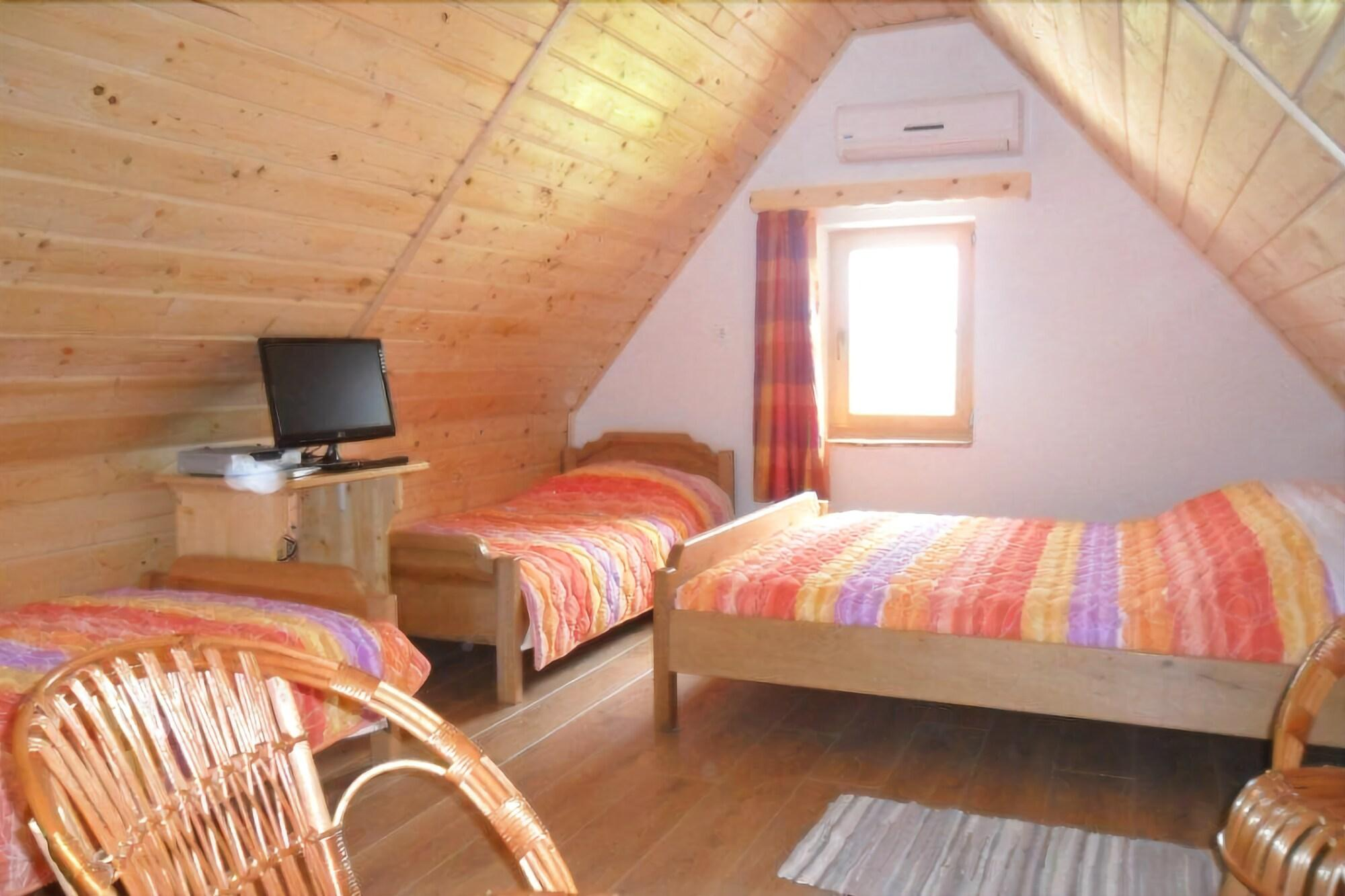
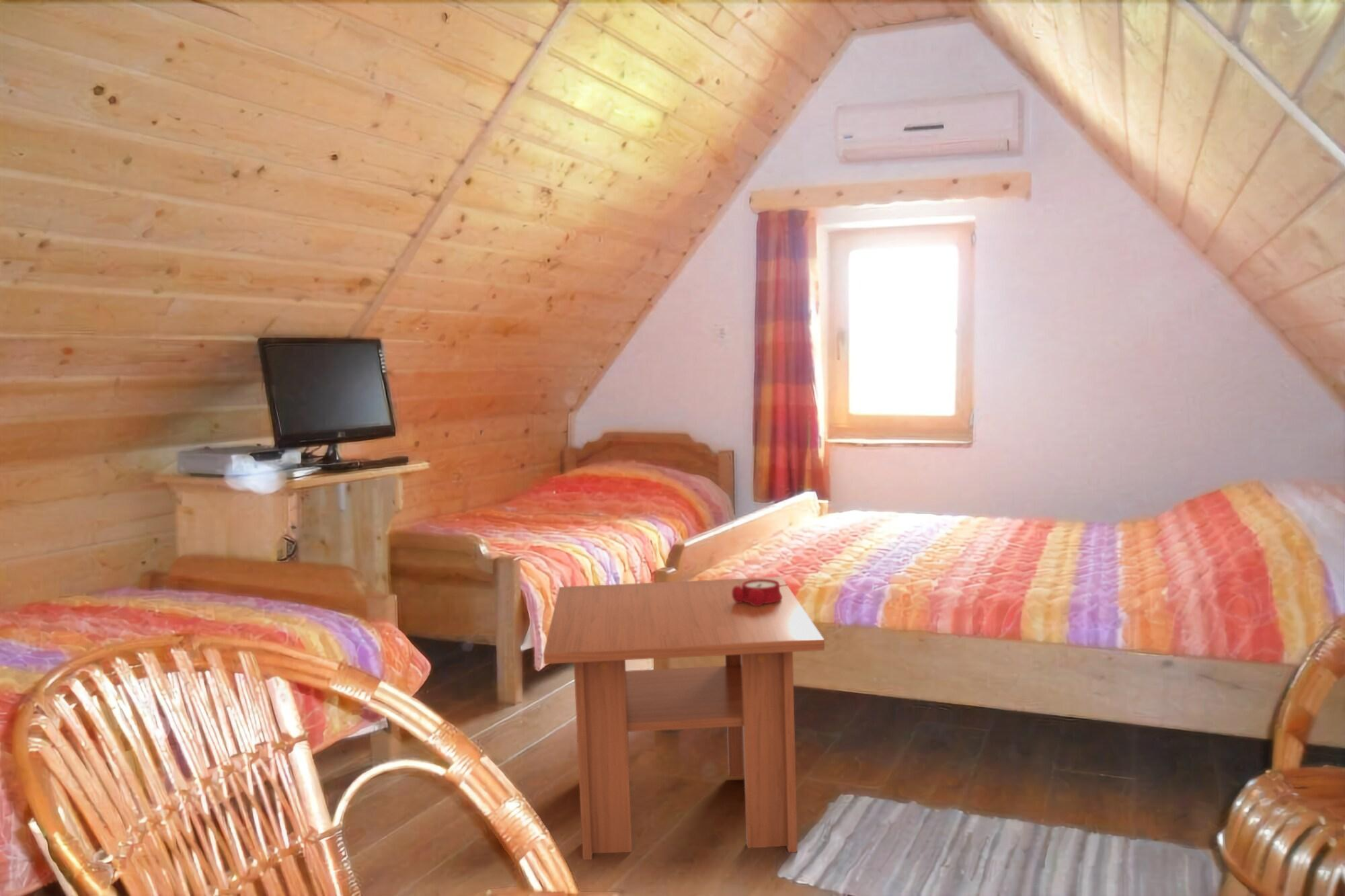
+ alarm clock (757, 592)
+ coffee table (681, 711)
